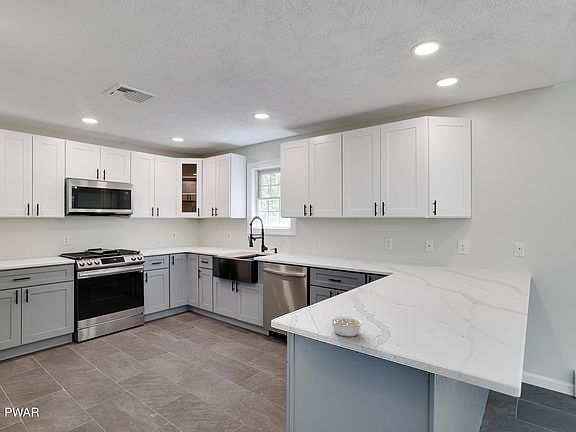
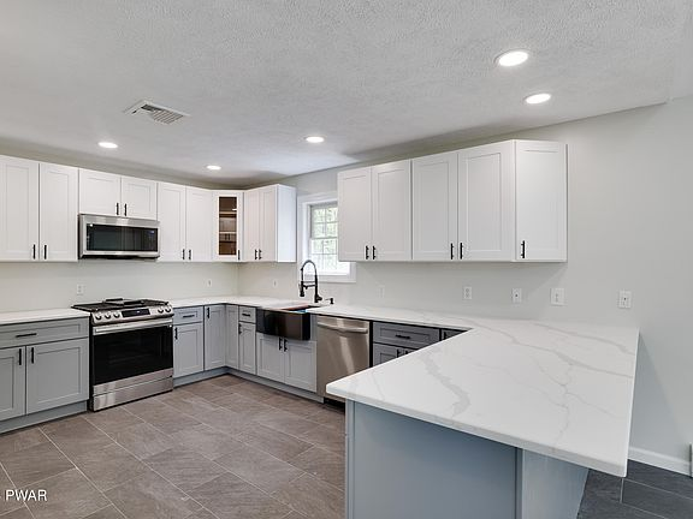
- legume (347, 325)
